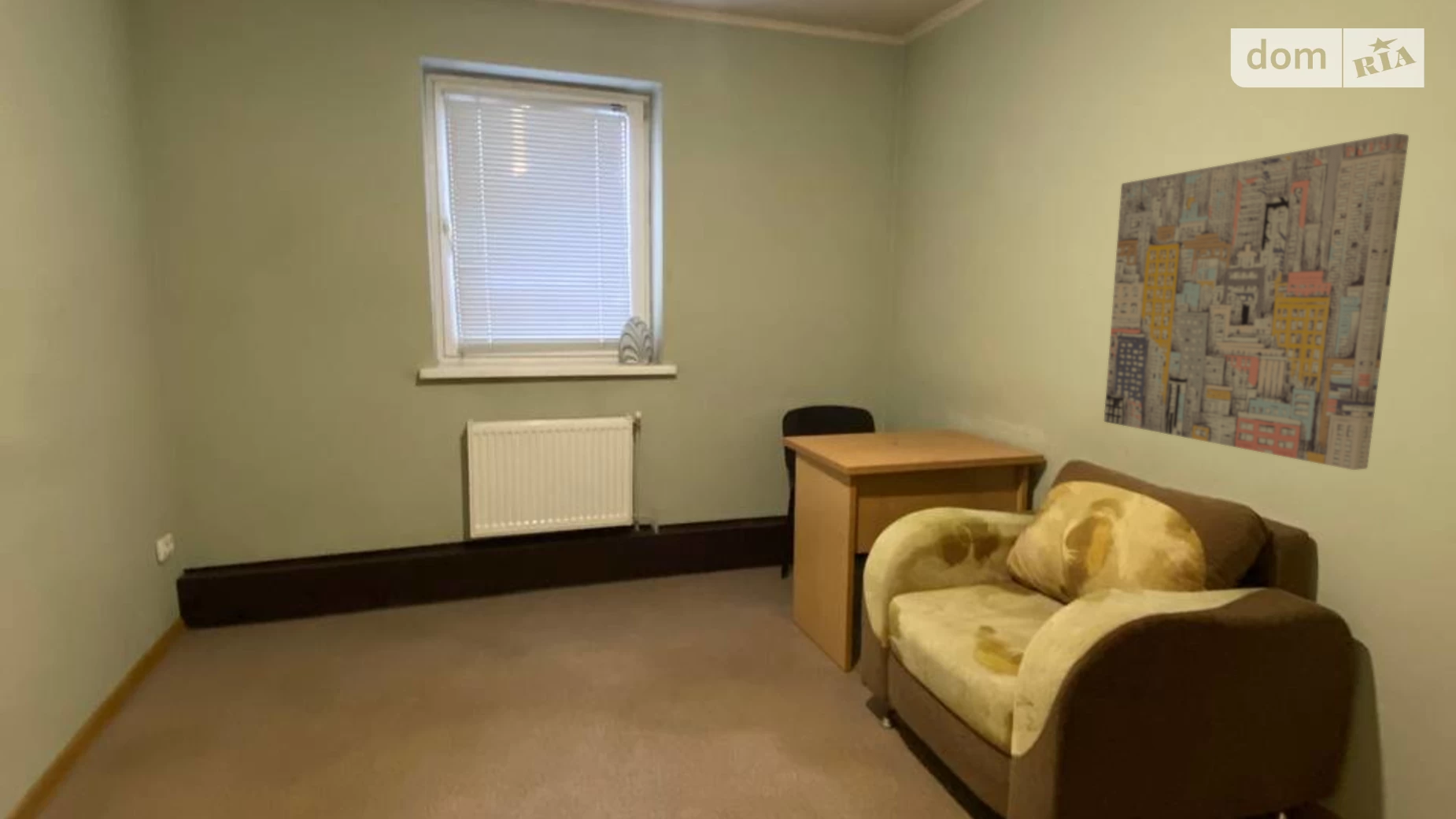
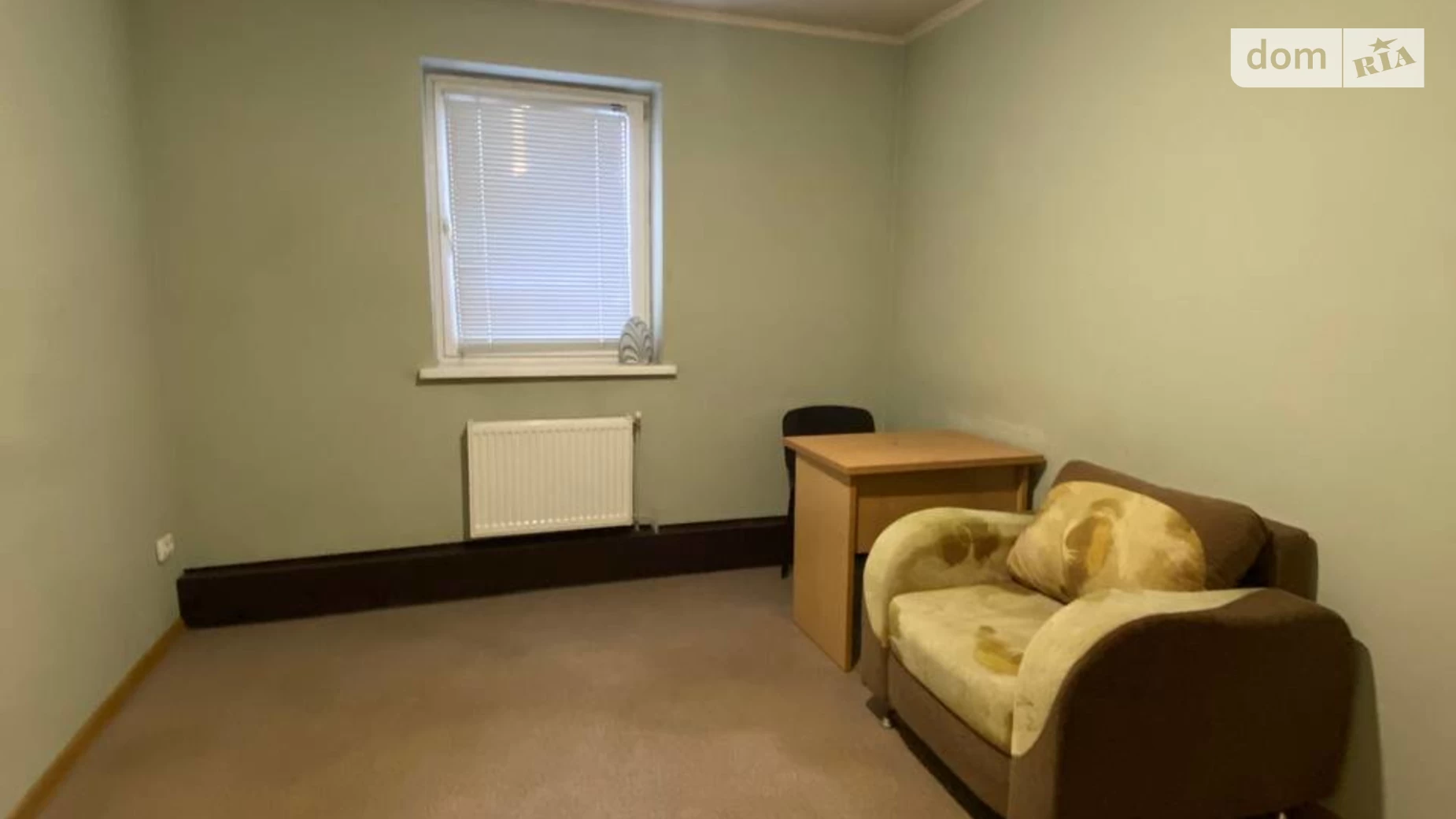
- wall art (1227, 306)
